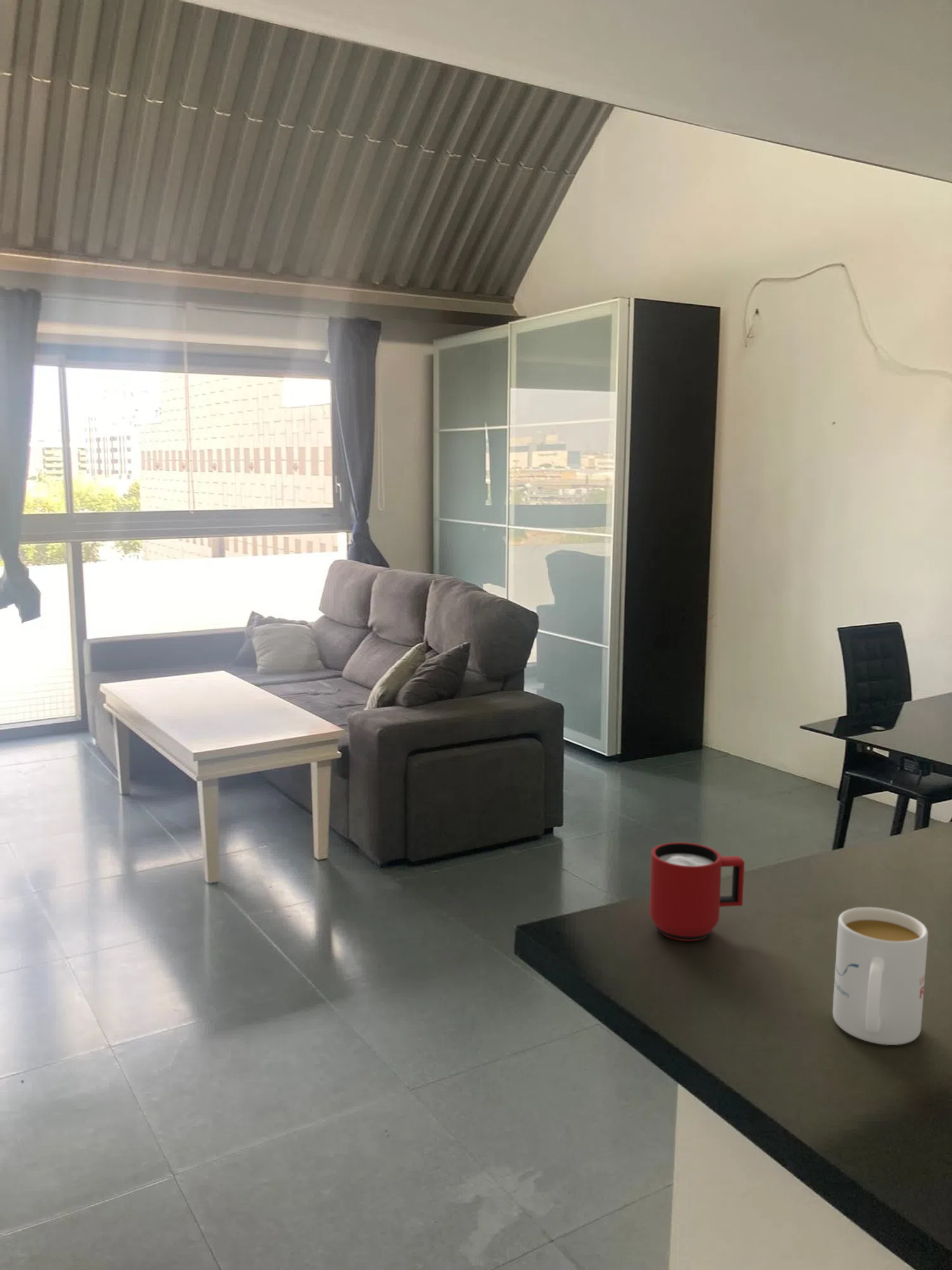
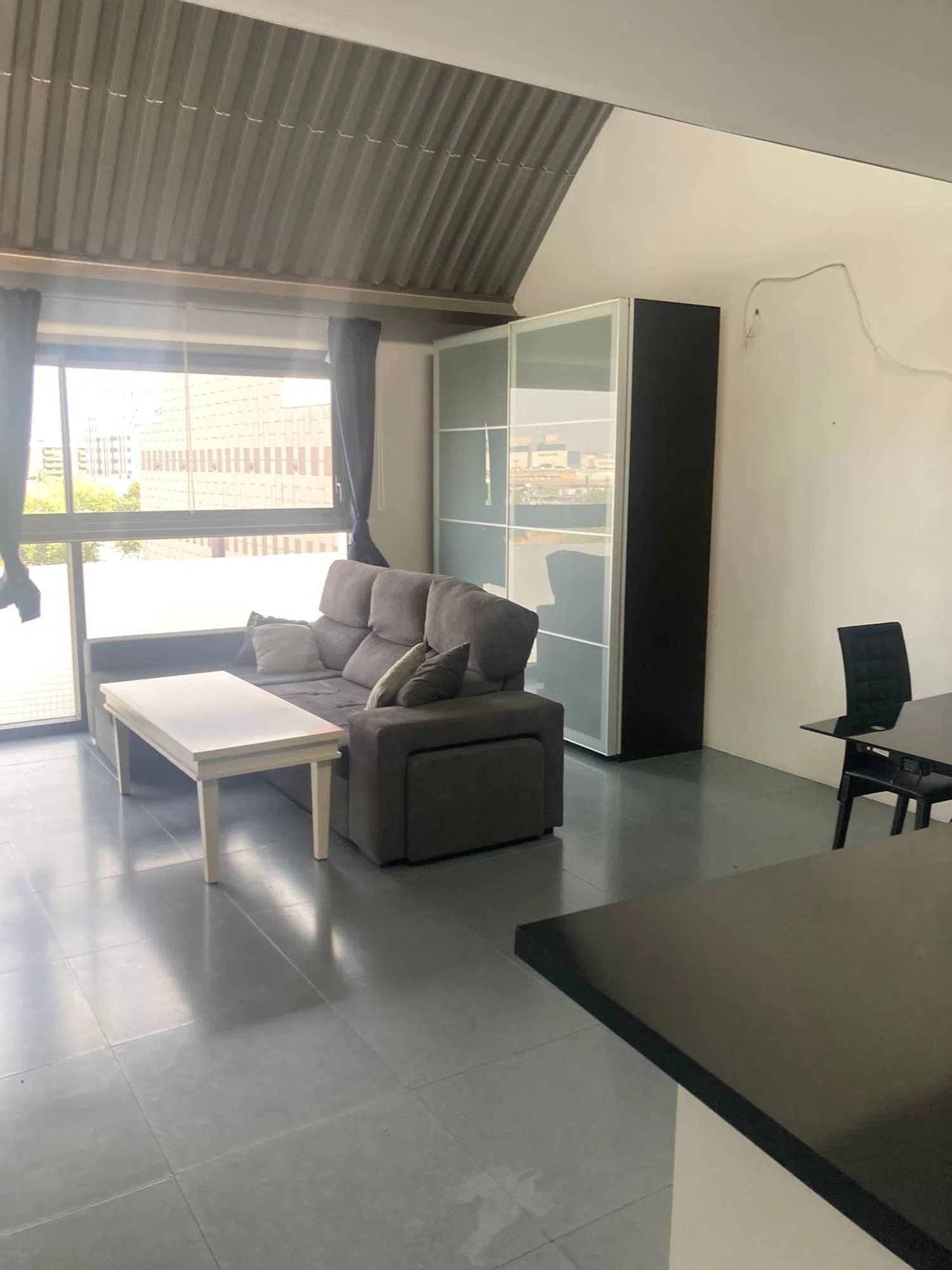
- mug (696, 892)
- mug (878, 982)
